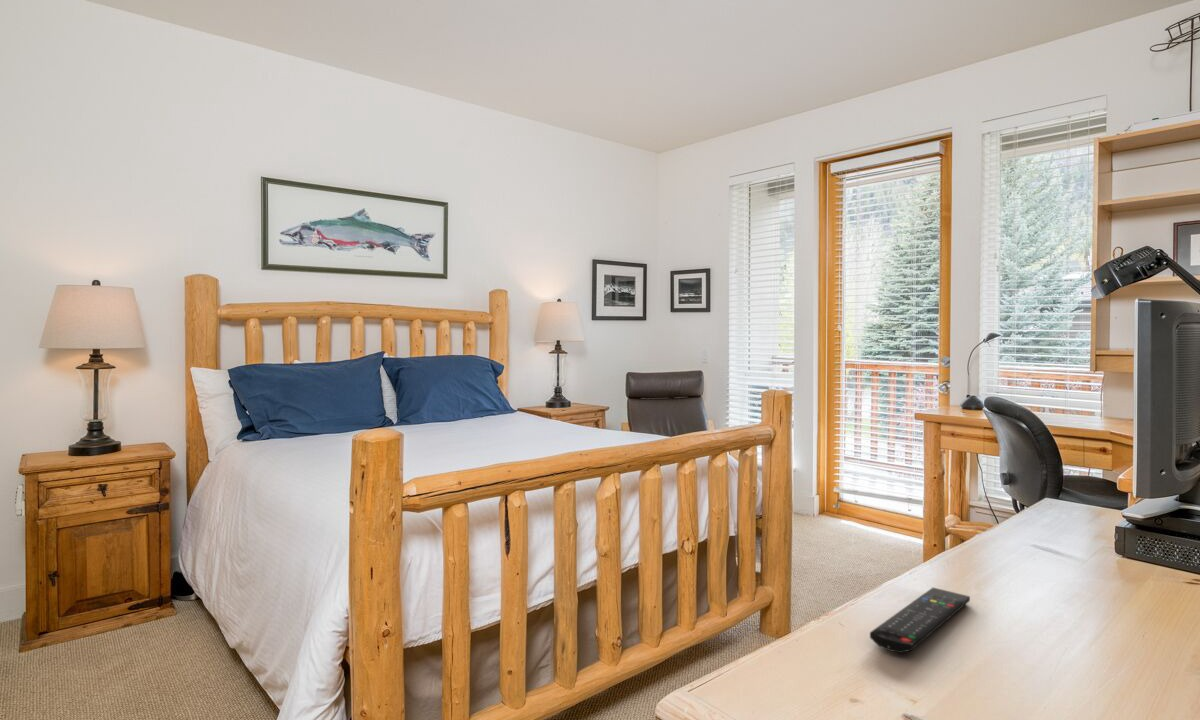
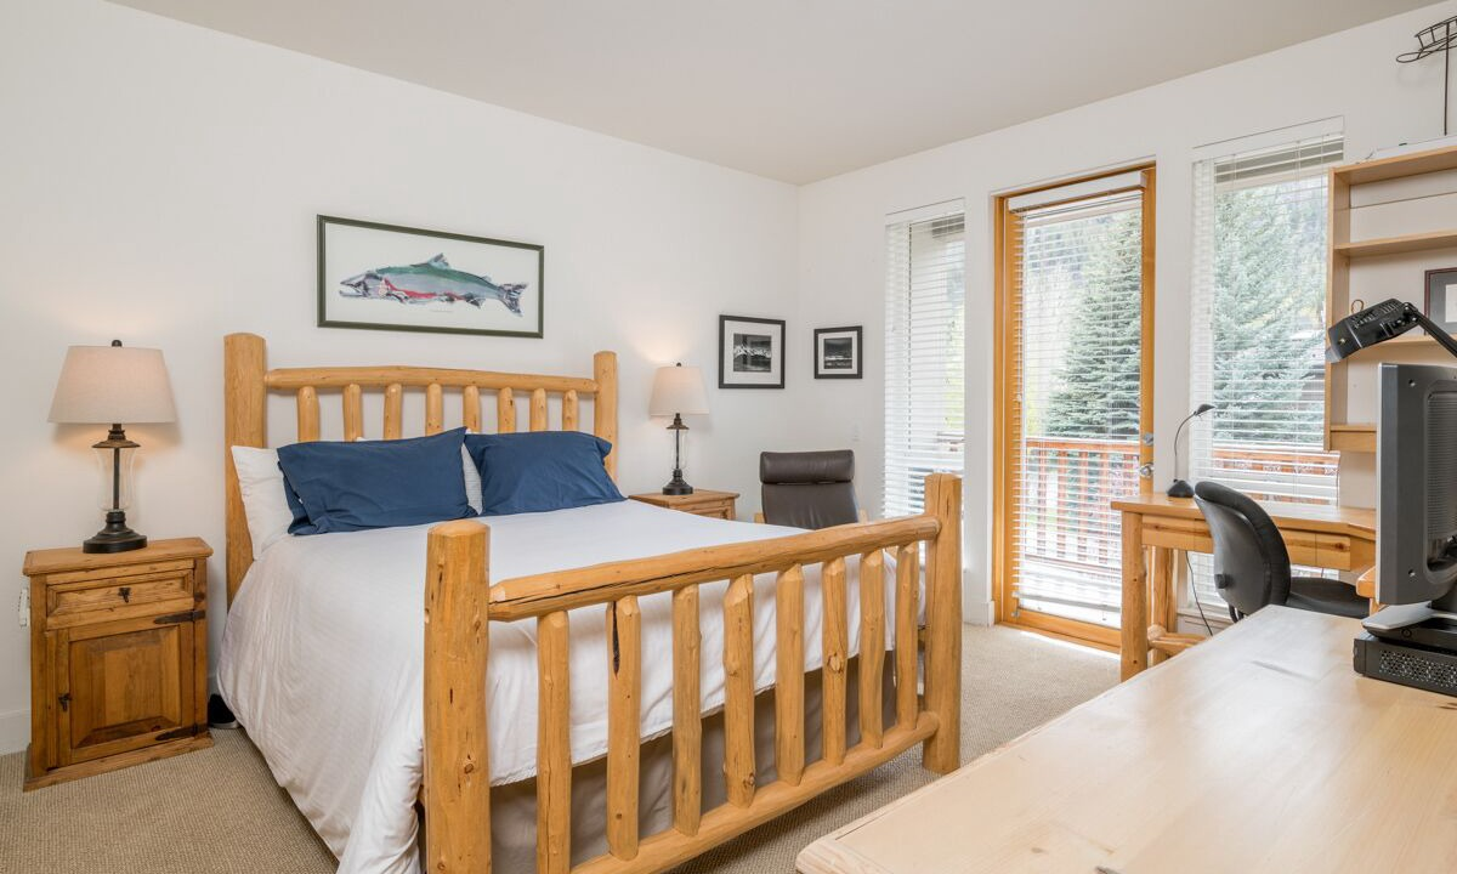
- remote control (922, 618)
